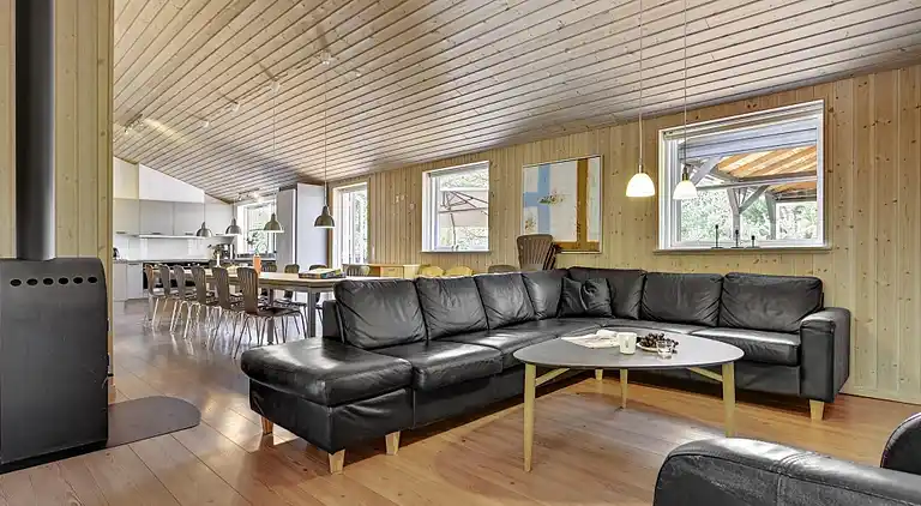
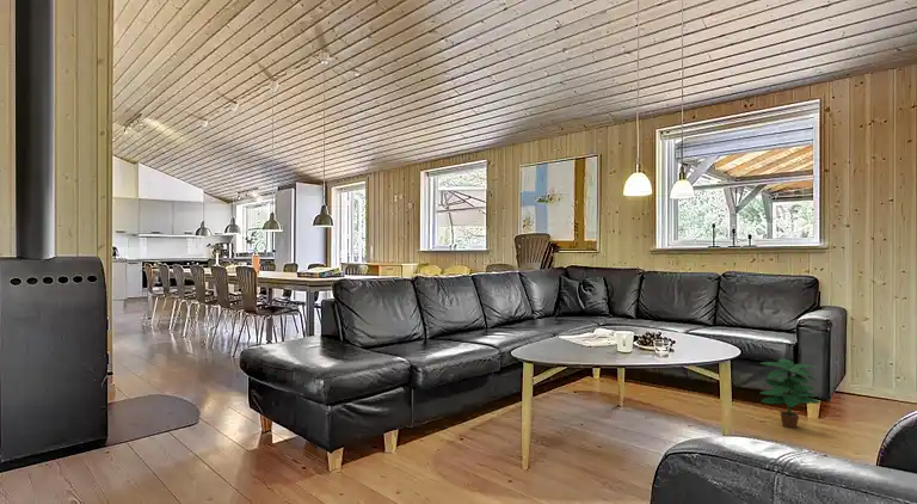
+ potted plant (789, 393)
